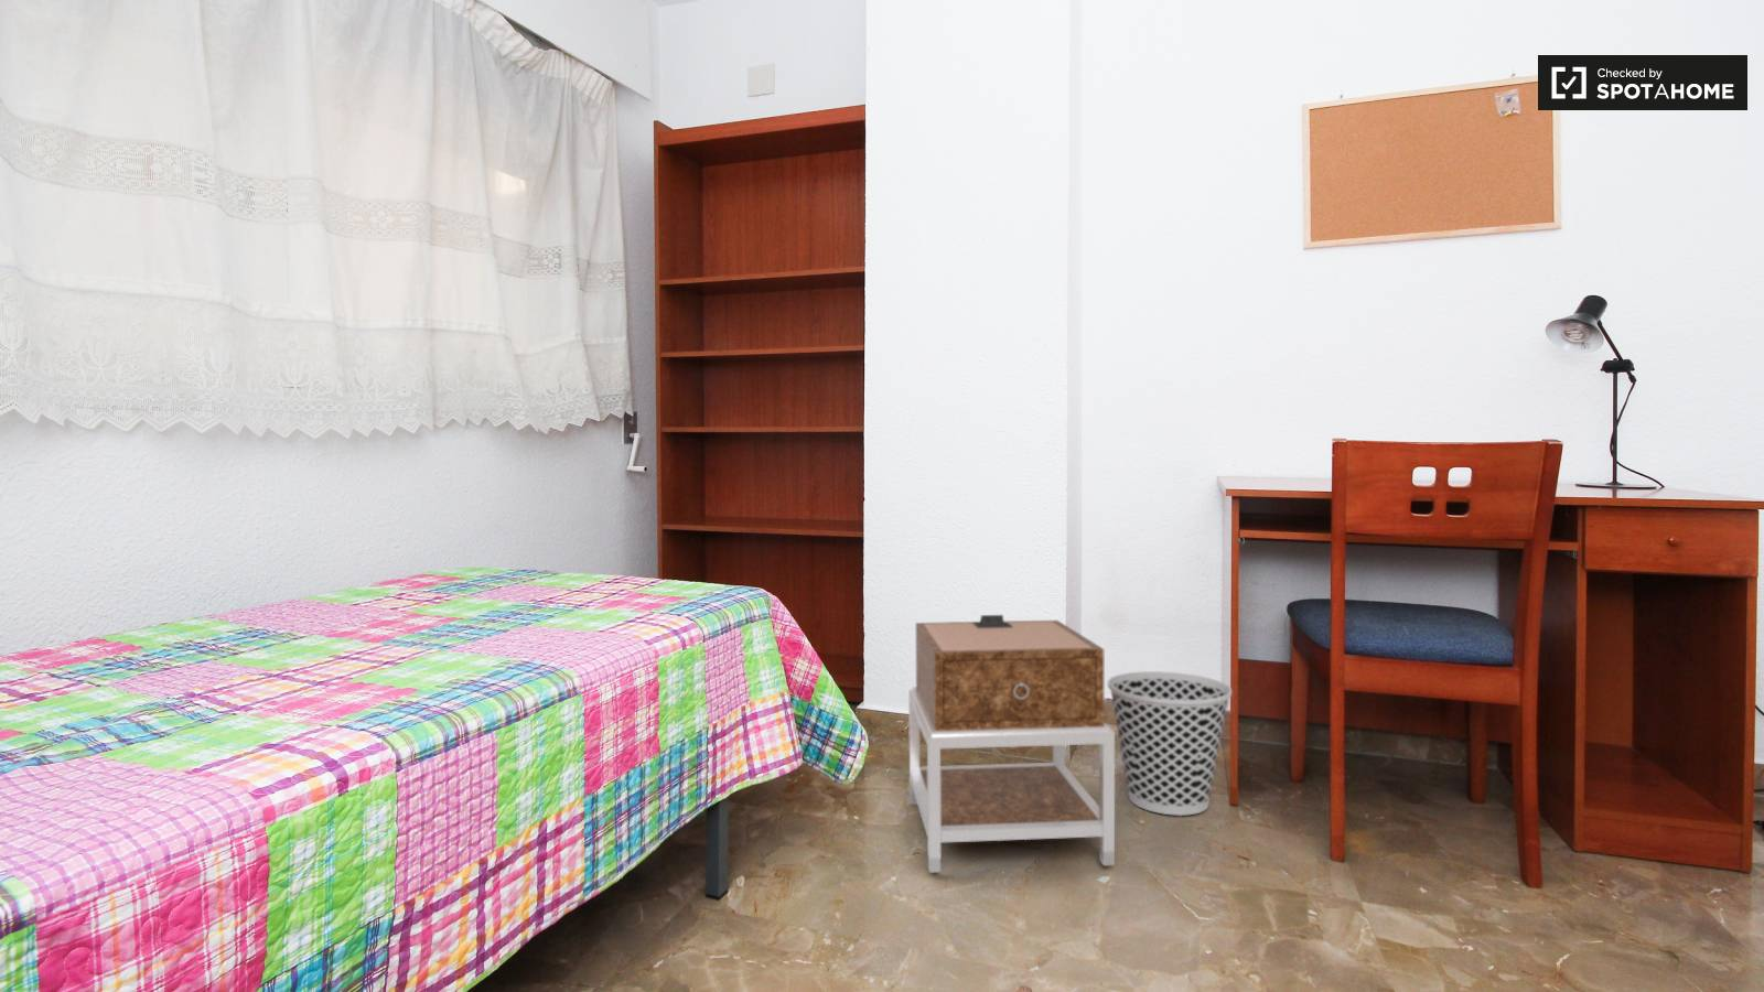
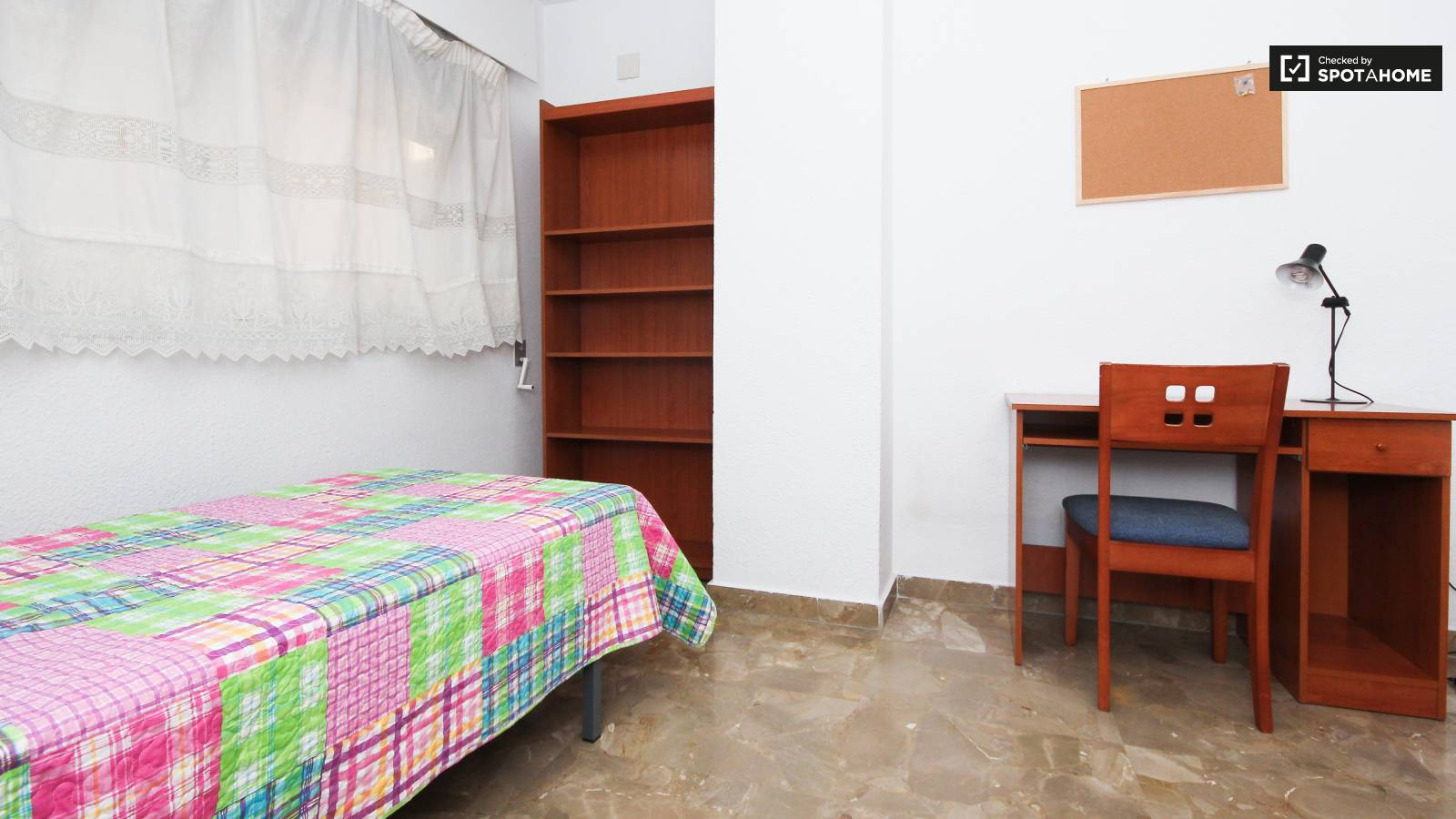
- nightstand (1002, 728)
- wastebasket (1168, 741)
